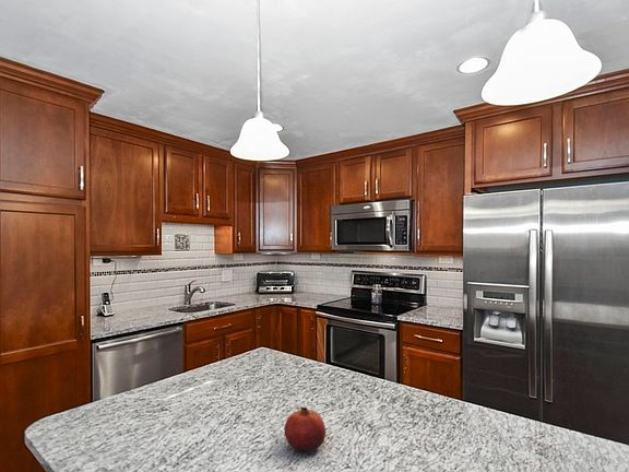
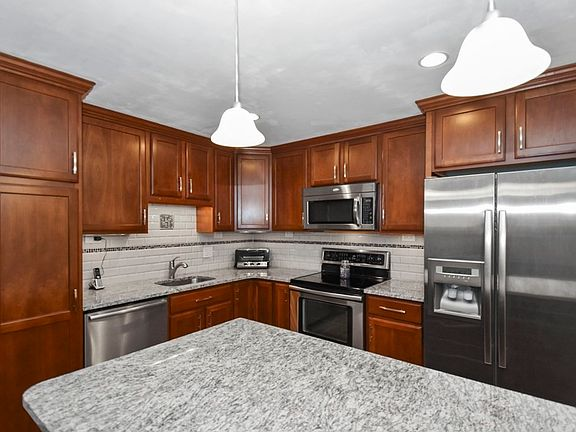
- fruit (305, 428)
